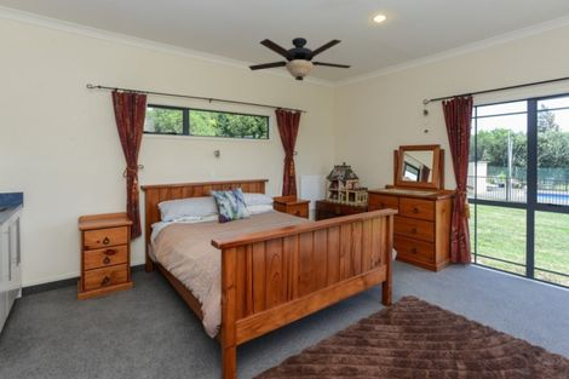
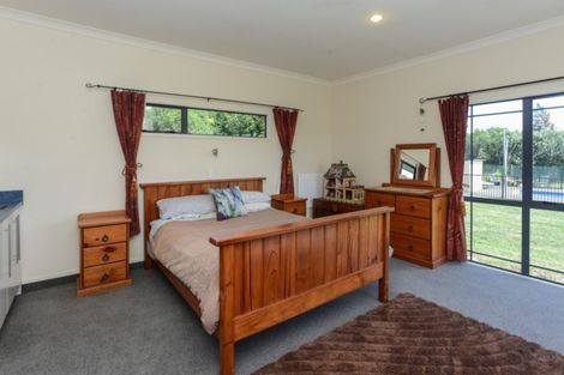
- ceiling fan (299, 69)
